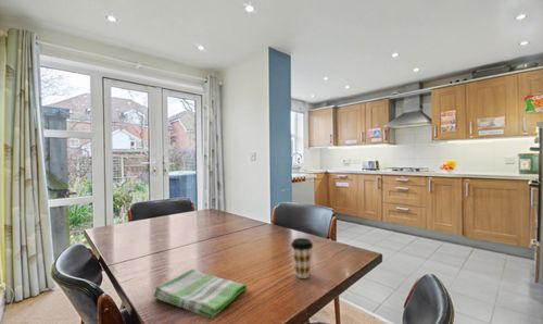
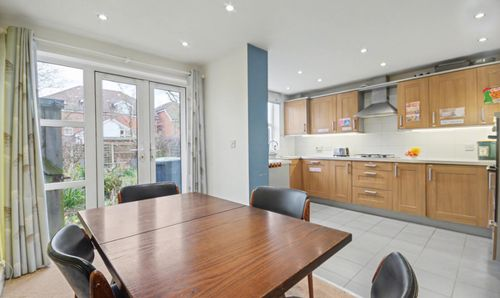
- dish towel (201, 288)
- coffee cup (302, 258)
